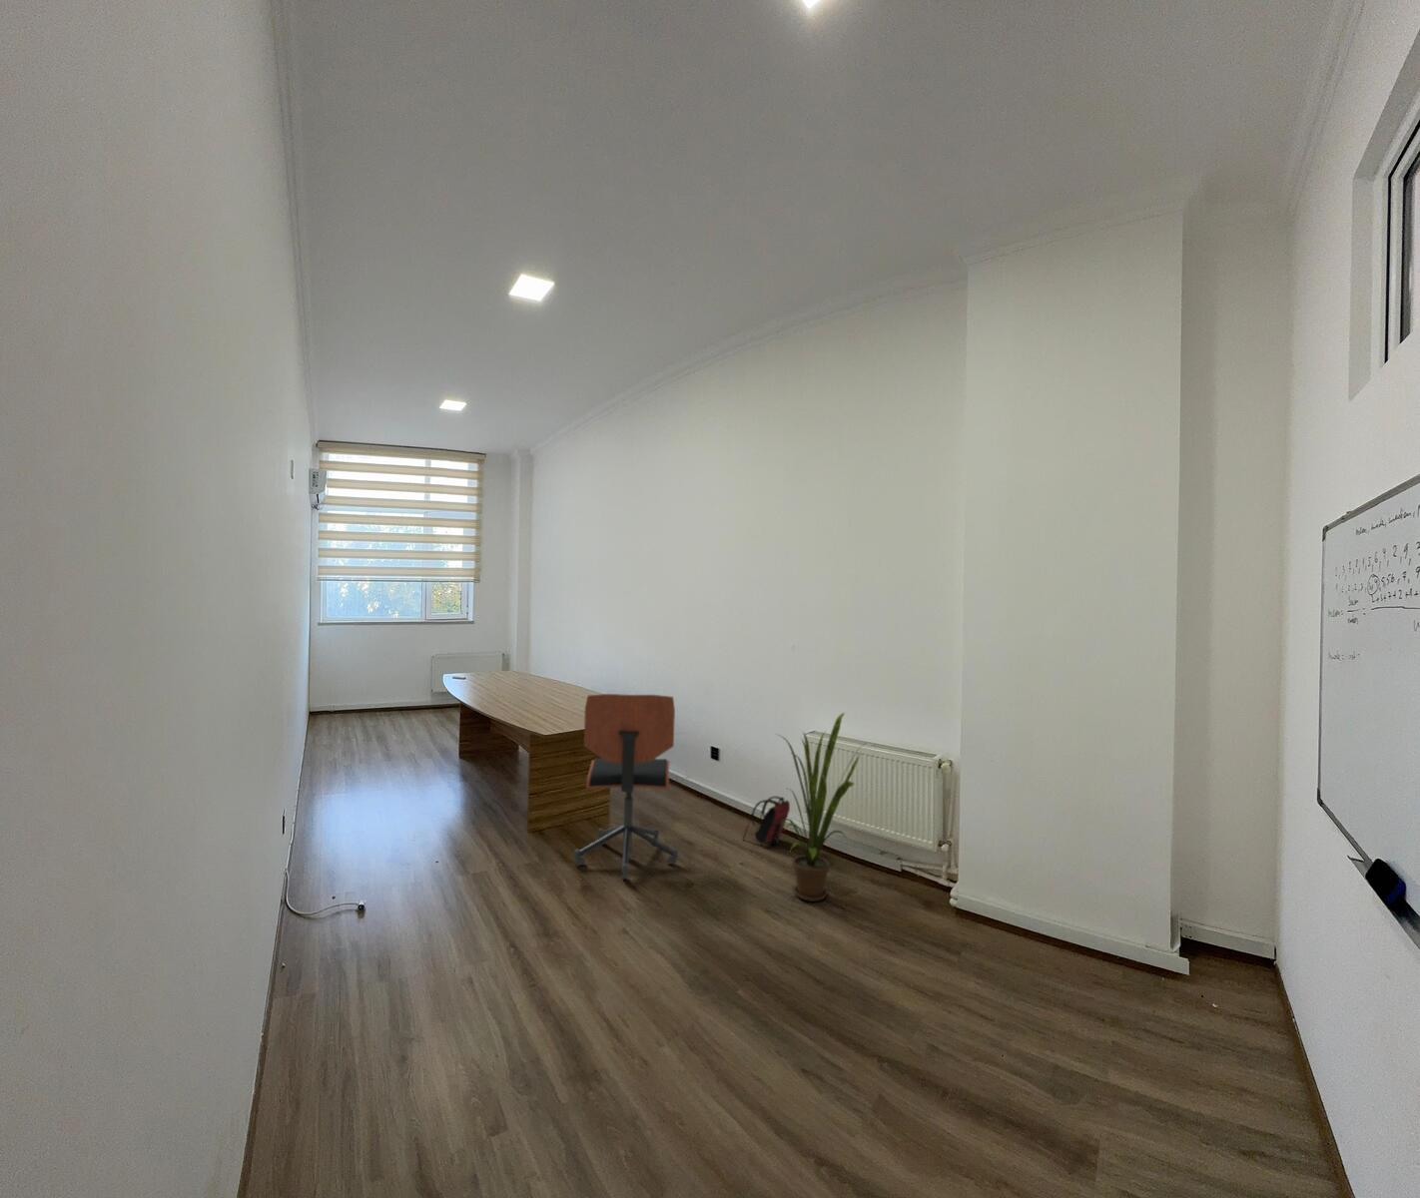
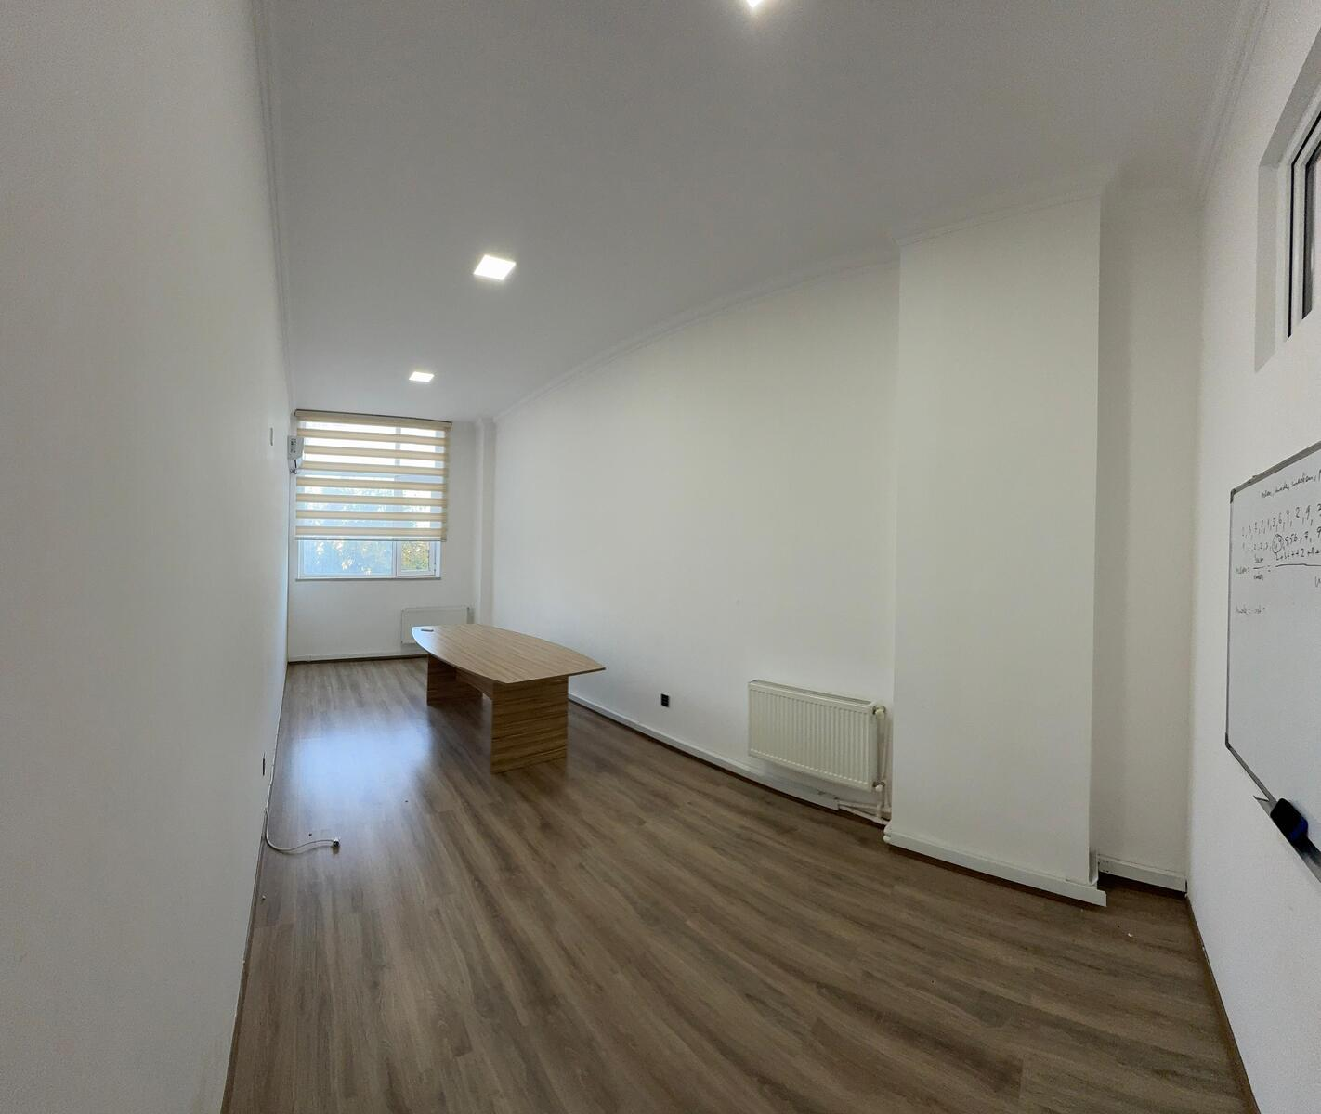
- backpack (766, 816)
- office chair (629, 774)
- house plant (814, 803)
